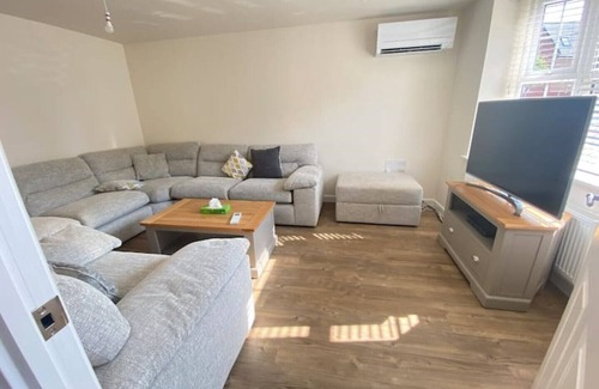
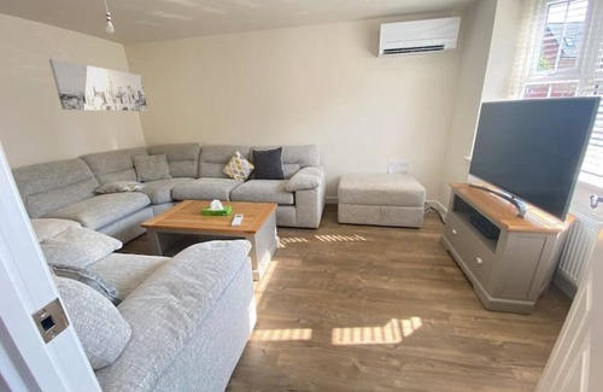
+ wall art (115, 90)
